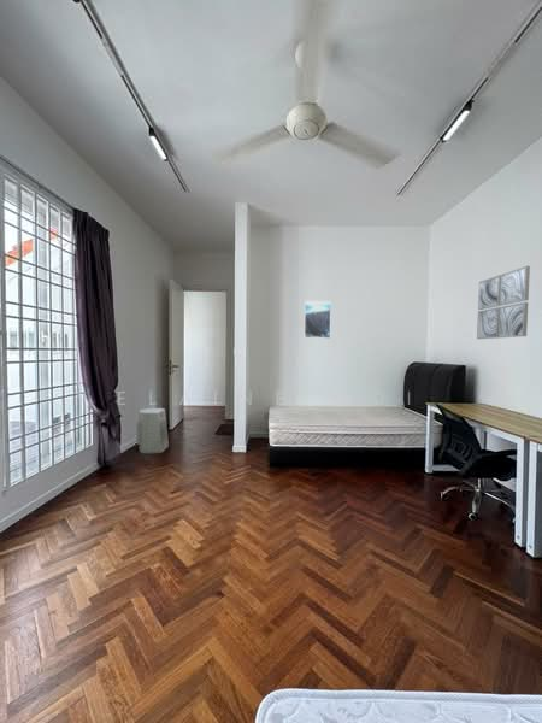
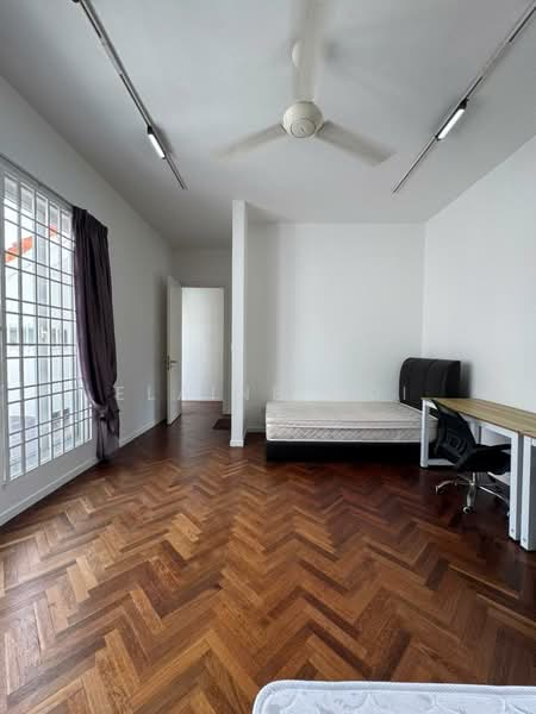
- fan (151, 429)
- wall art (500, 305)
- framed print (317, 319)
